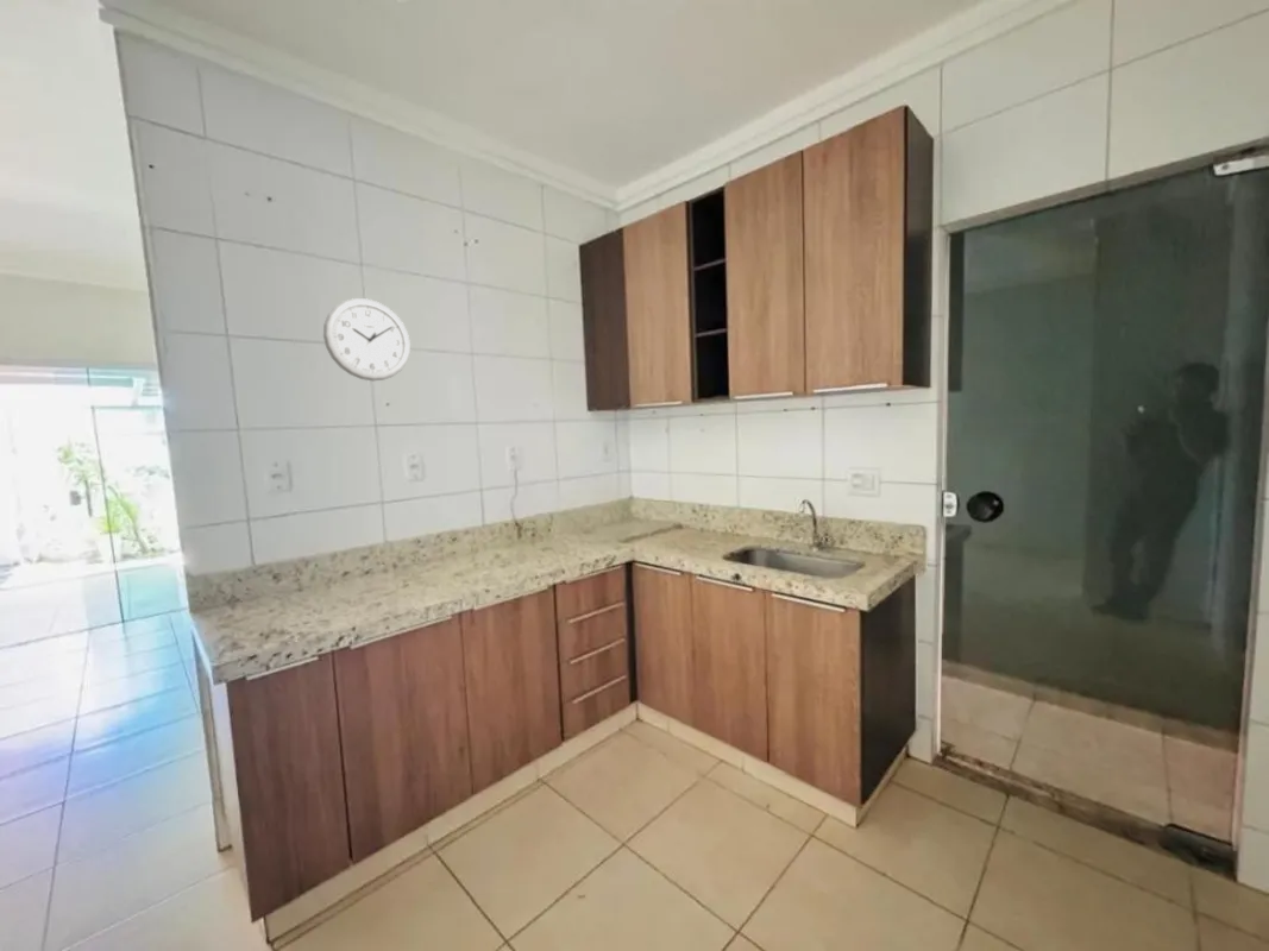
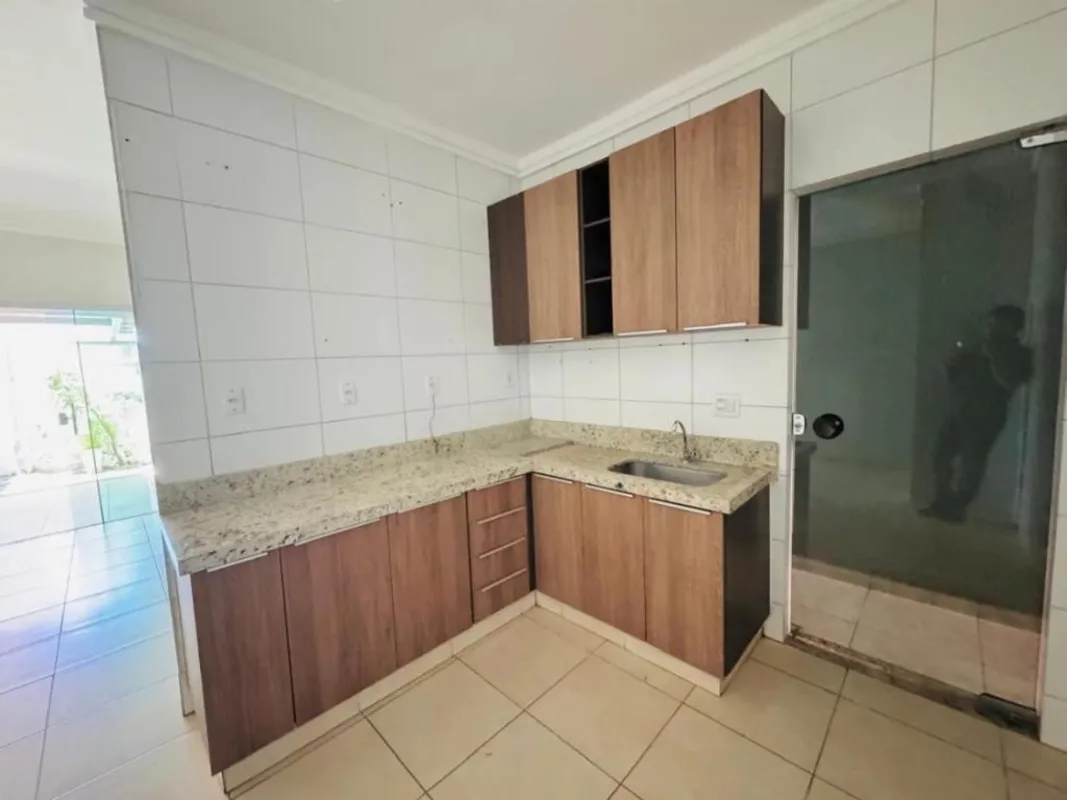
- wall clock (369, 339)
